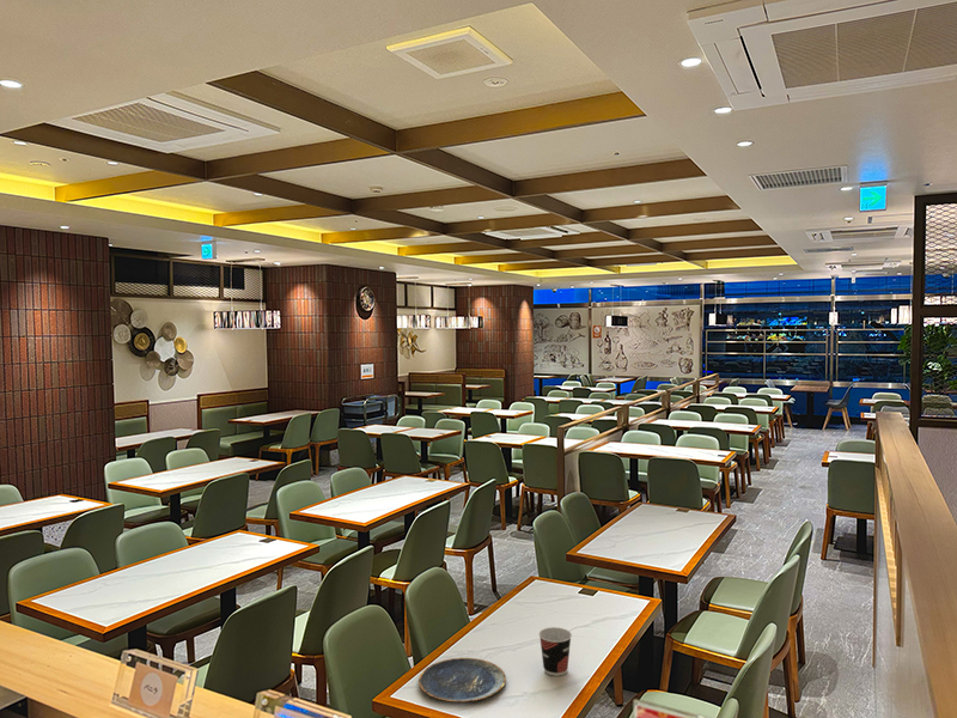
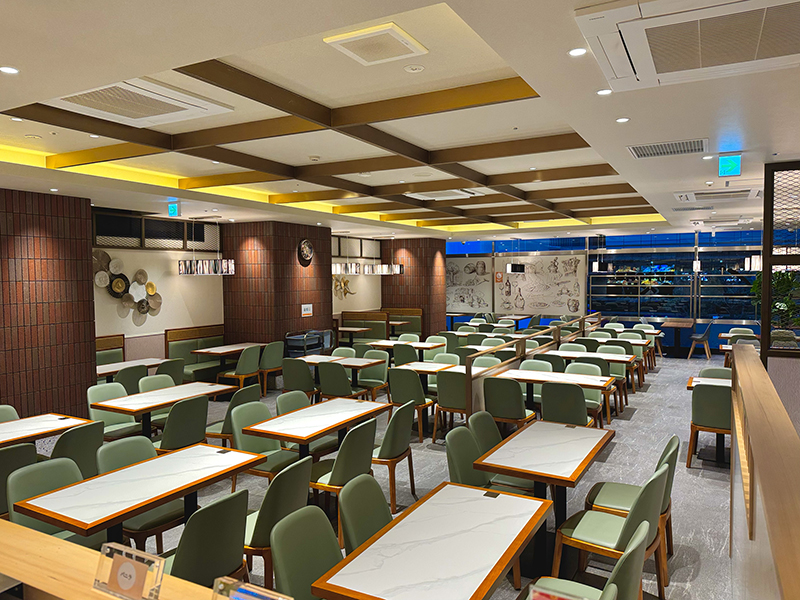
- cup (555, 652)
- plate (462, 680)
